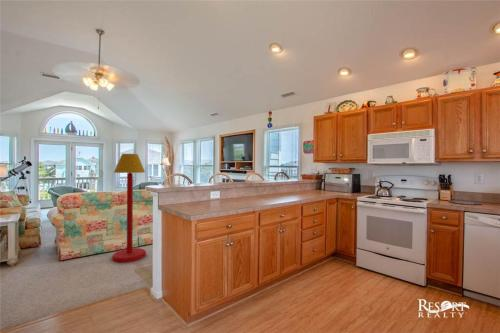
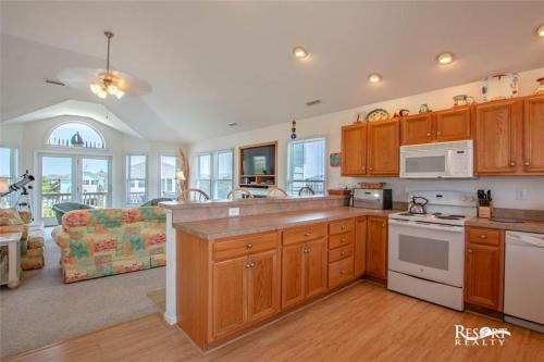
- floor lamp (129, 205)
